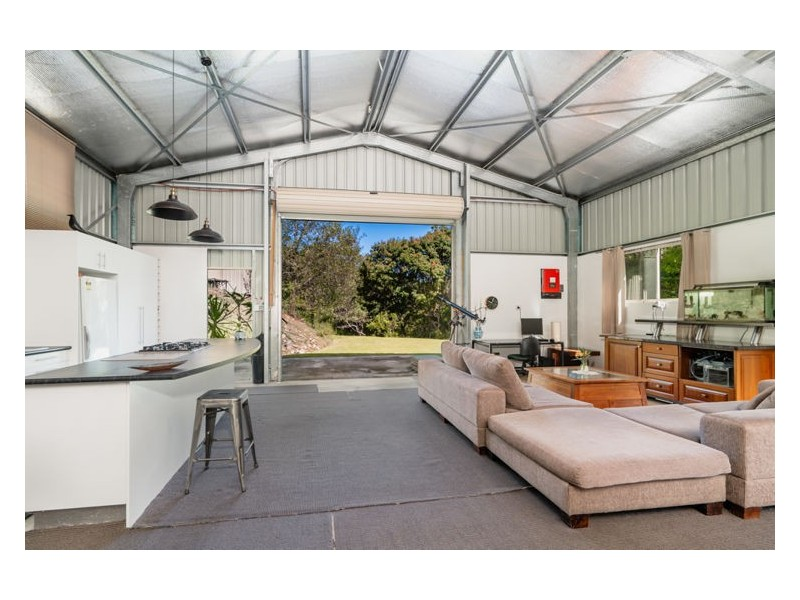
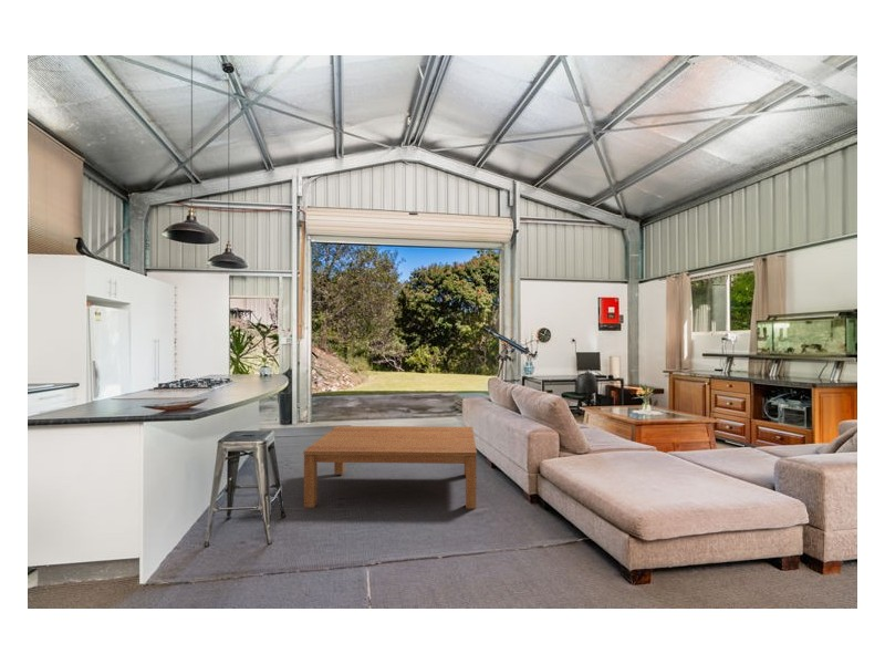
+ coffee table (397, 461)
